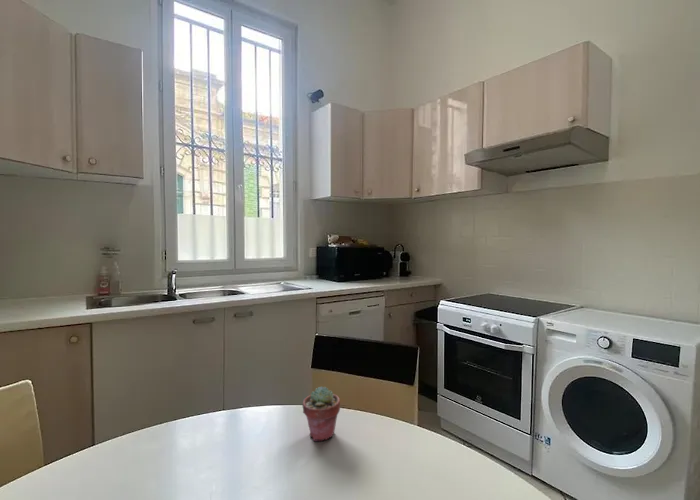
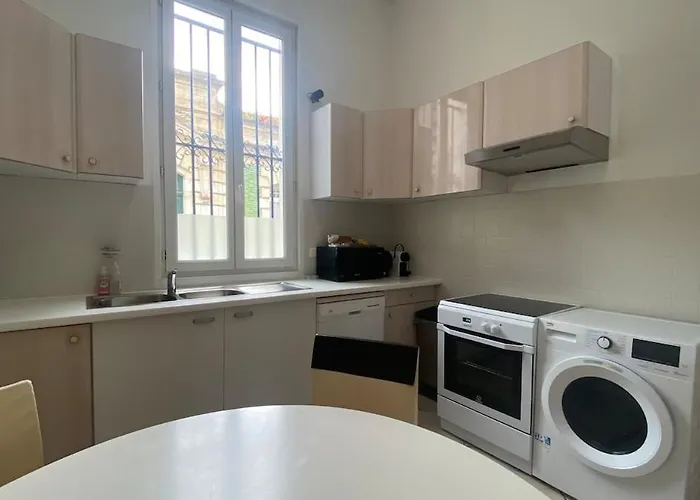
- potted succulent (321, 410)
